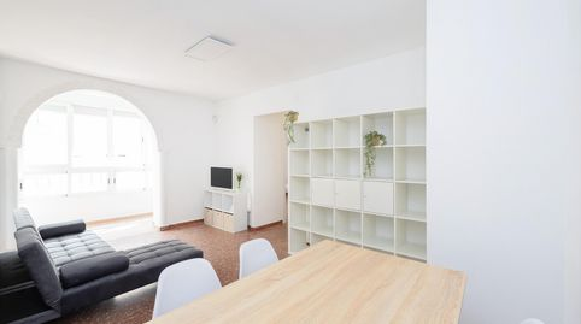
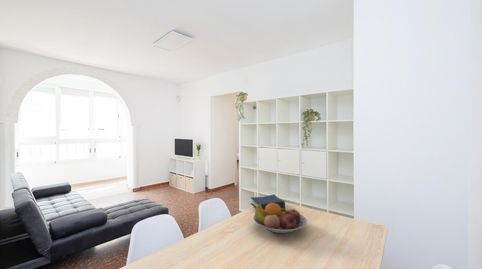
+ hardback book (267, 202)
+ fruit bowl (279, 216)
